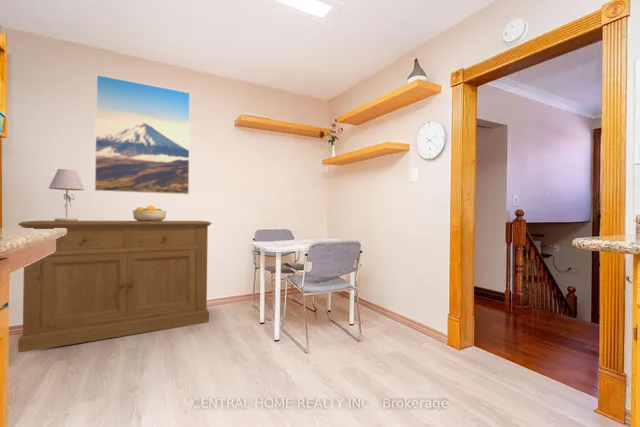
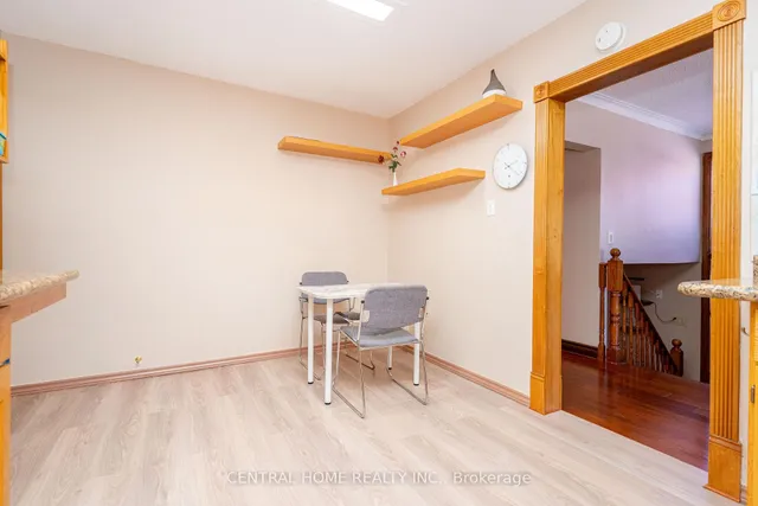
- sideboard (127, 274)
- fruit bowl (149, 213)
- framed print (145, 138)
- table lamp (66, 195)
